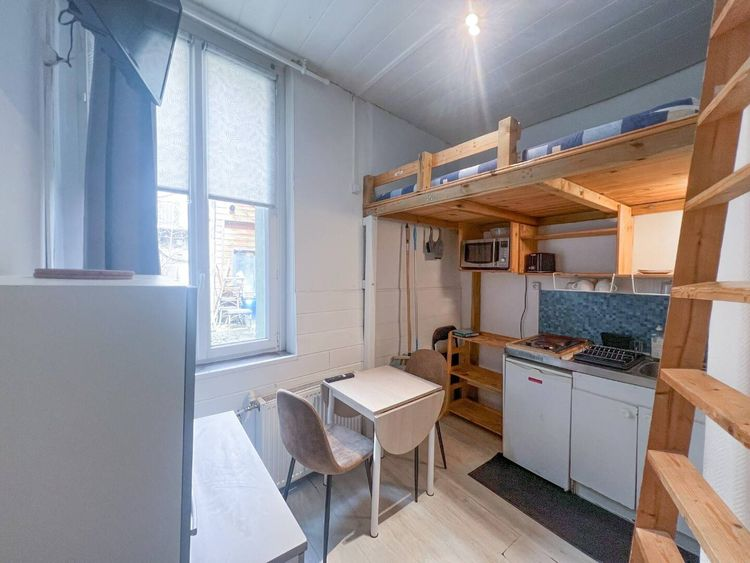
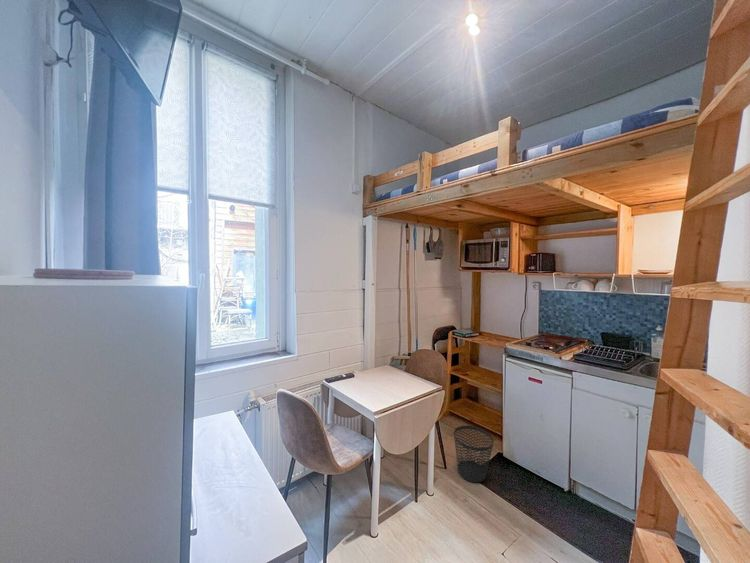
+ wastebasket (472, 454)
